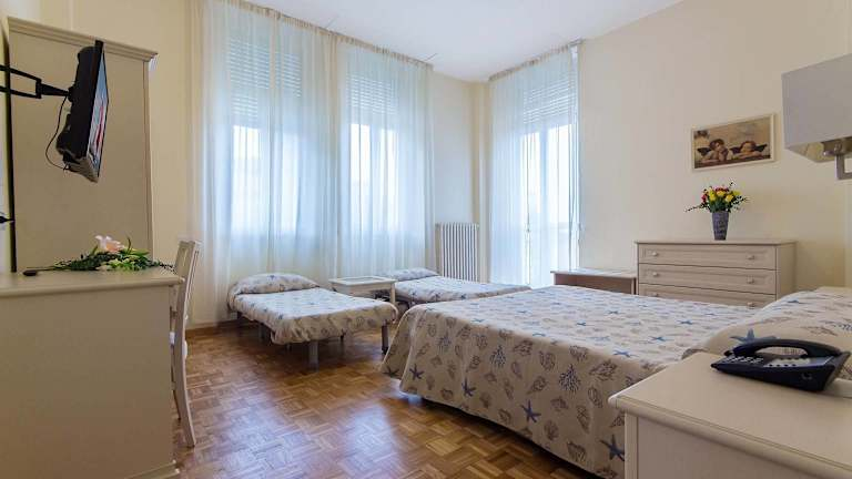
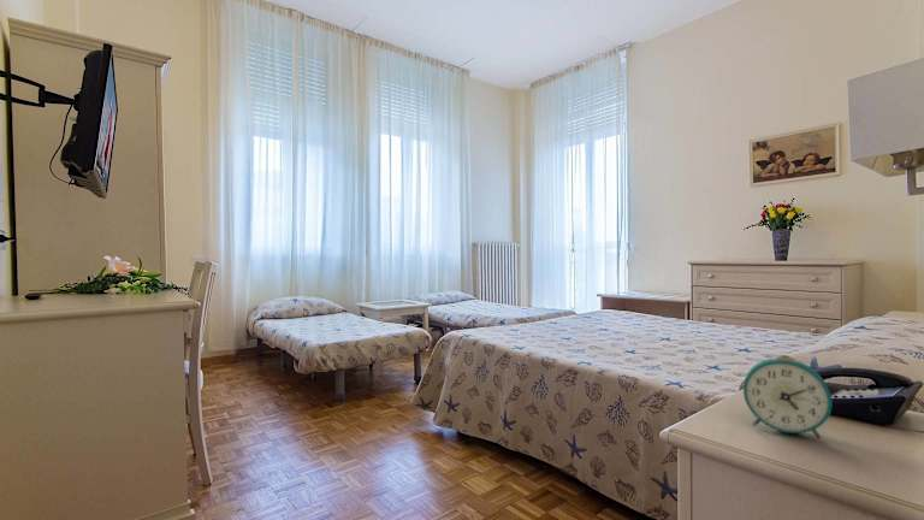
+ alarm clock (784, 391)
